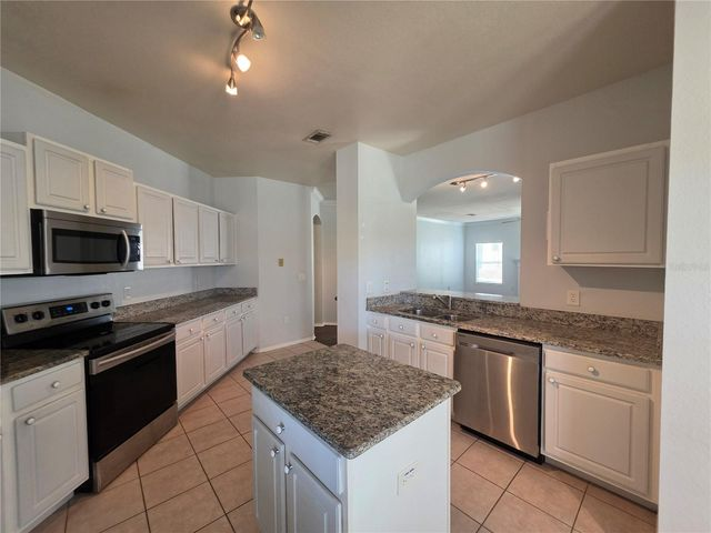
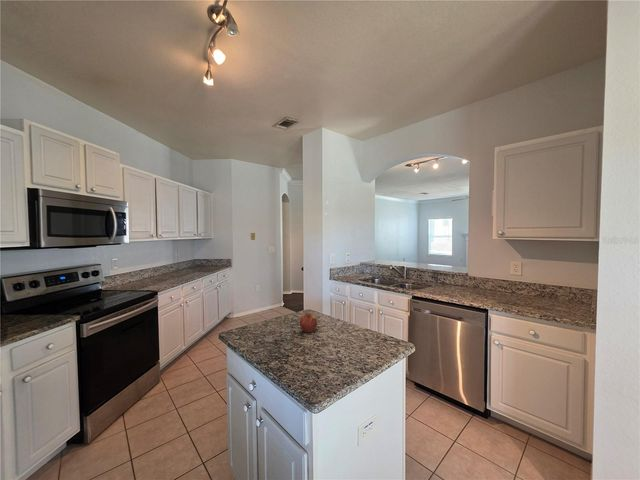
+ apple (308, 322)
